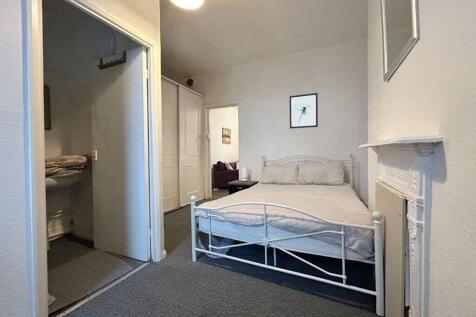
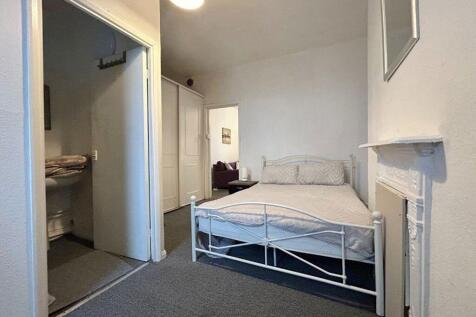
- wall art (303, 111)
